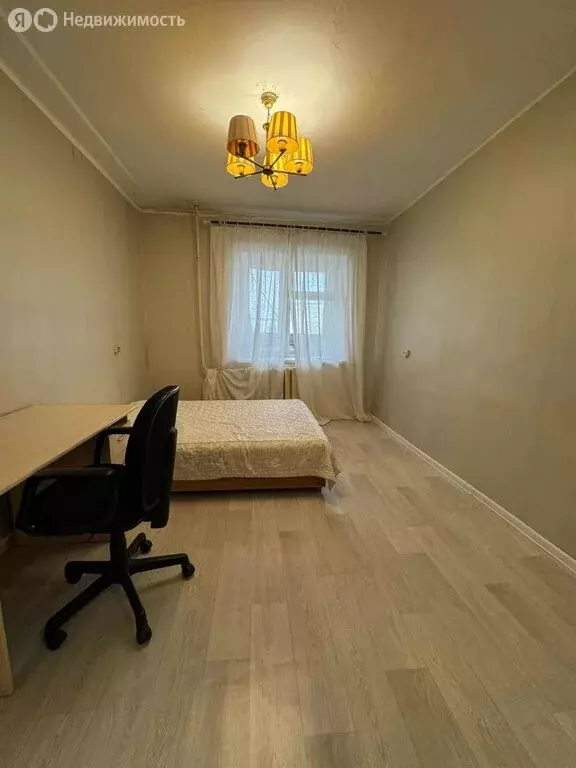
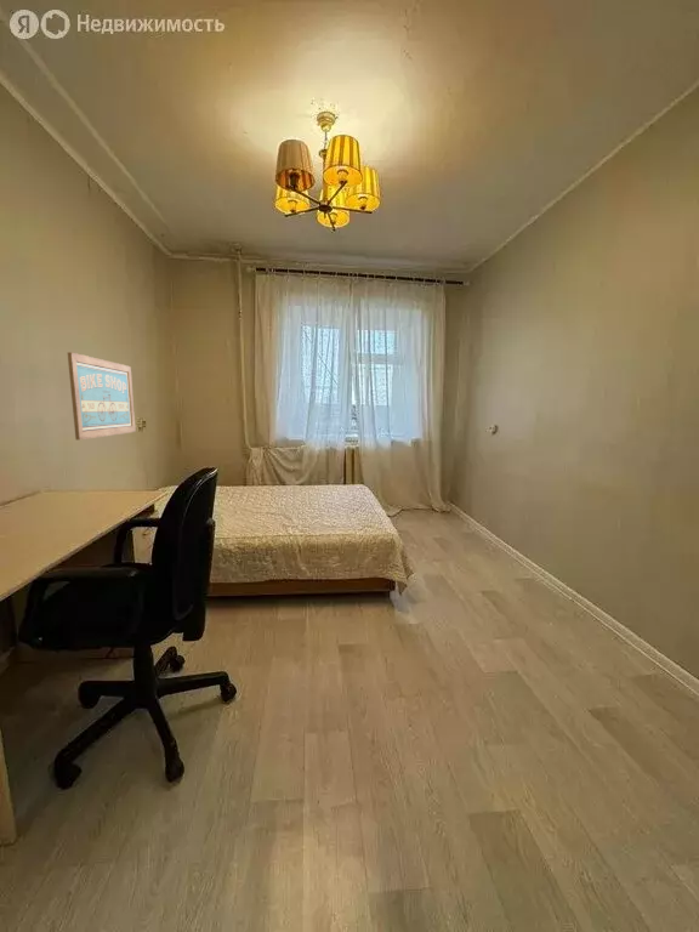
+ wall art (107, 398)
